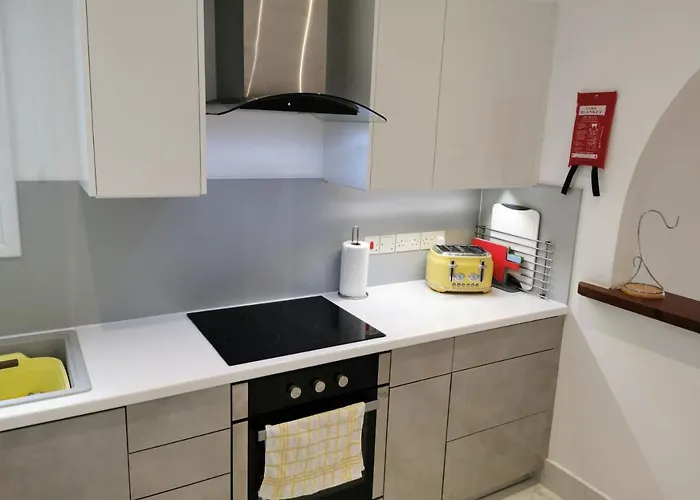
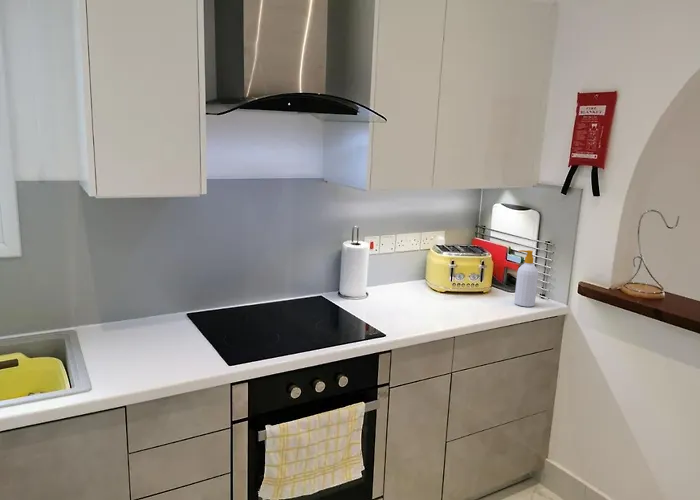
+ soap bottle (526, 277)
